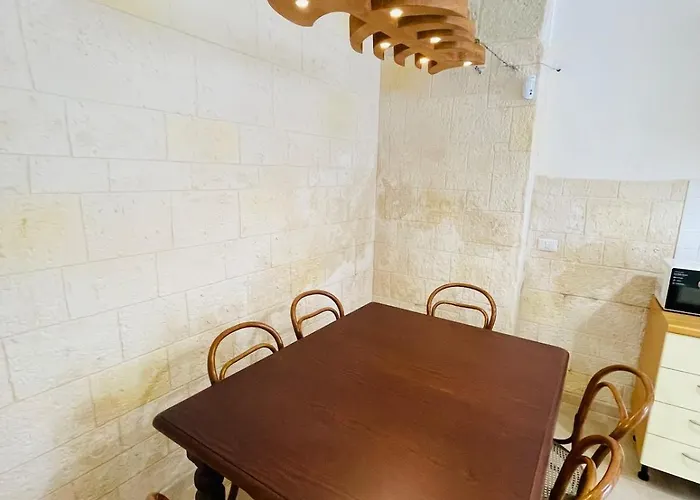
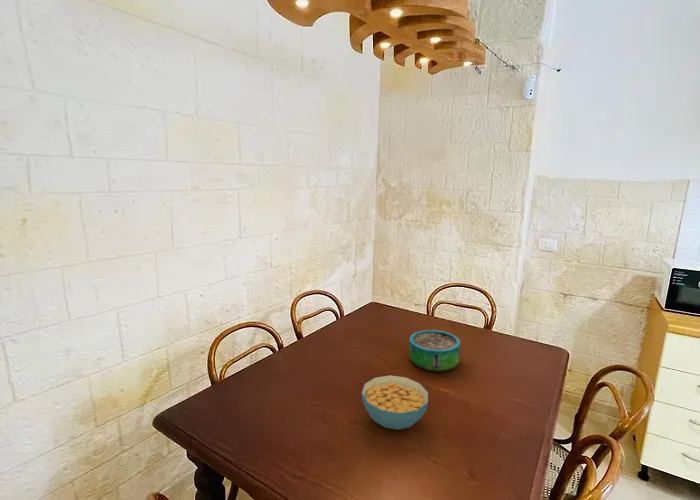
+ decorative bowl (434, 350)
+ cereal bowl (394, 407)
